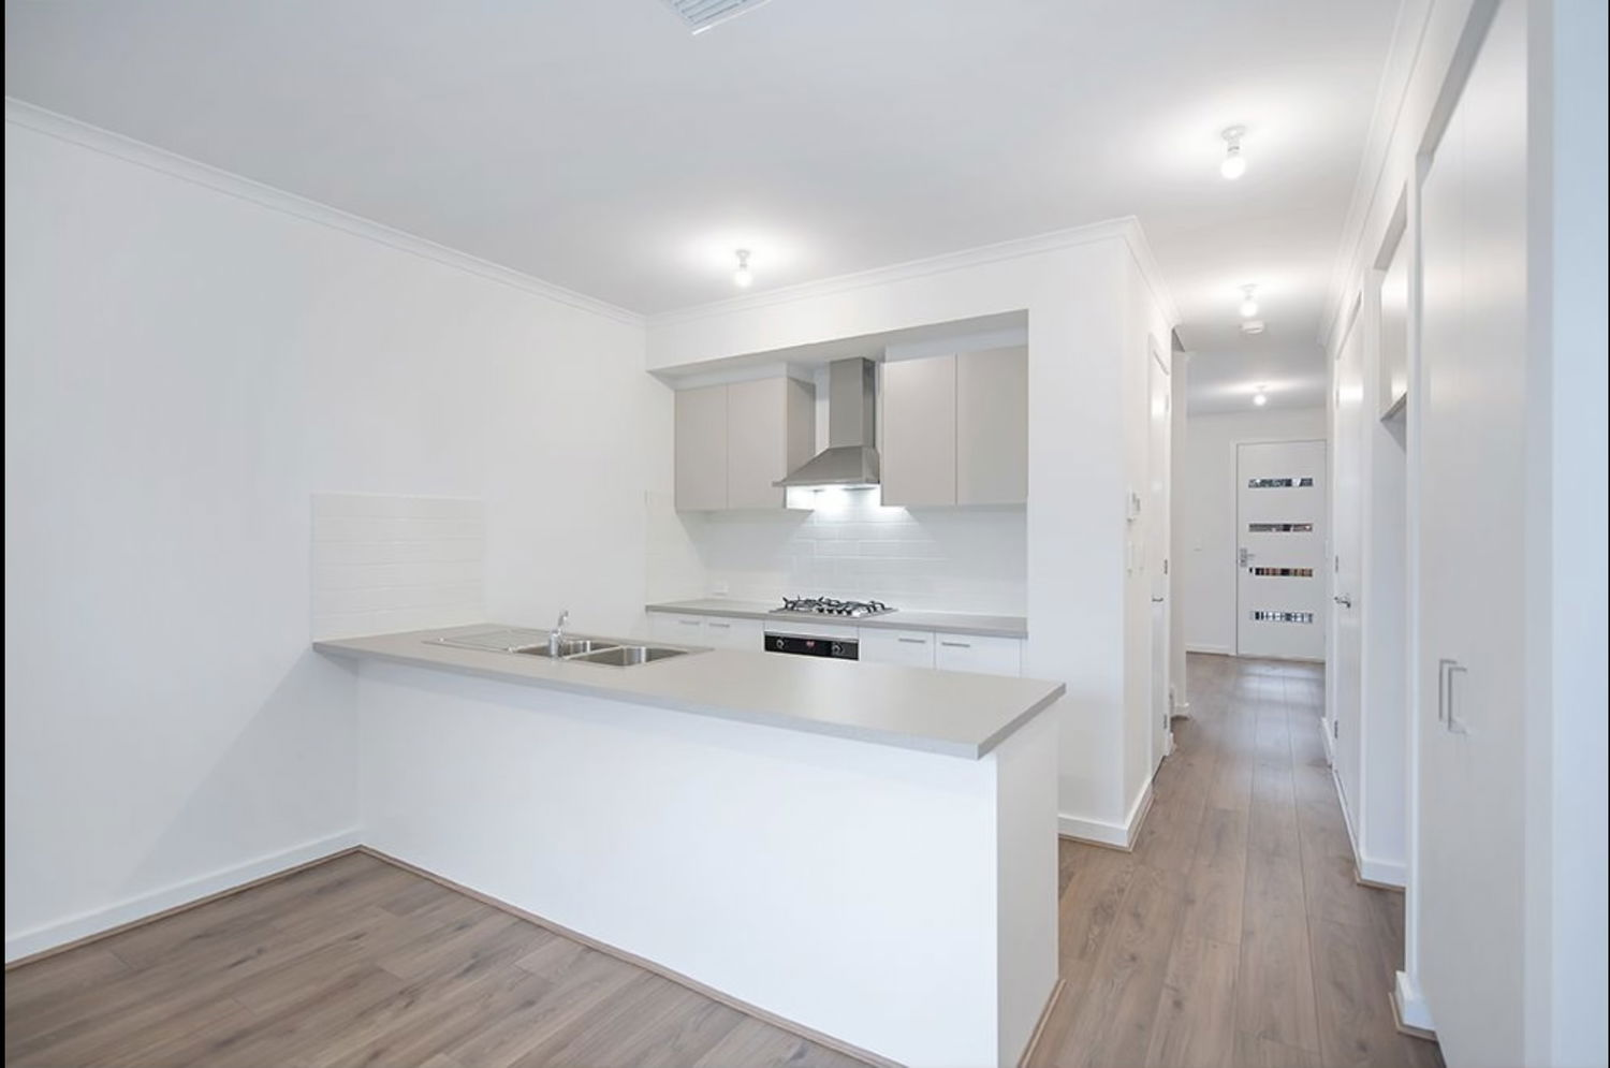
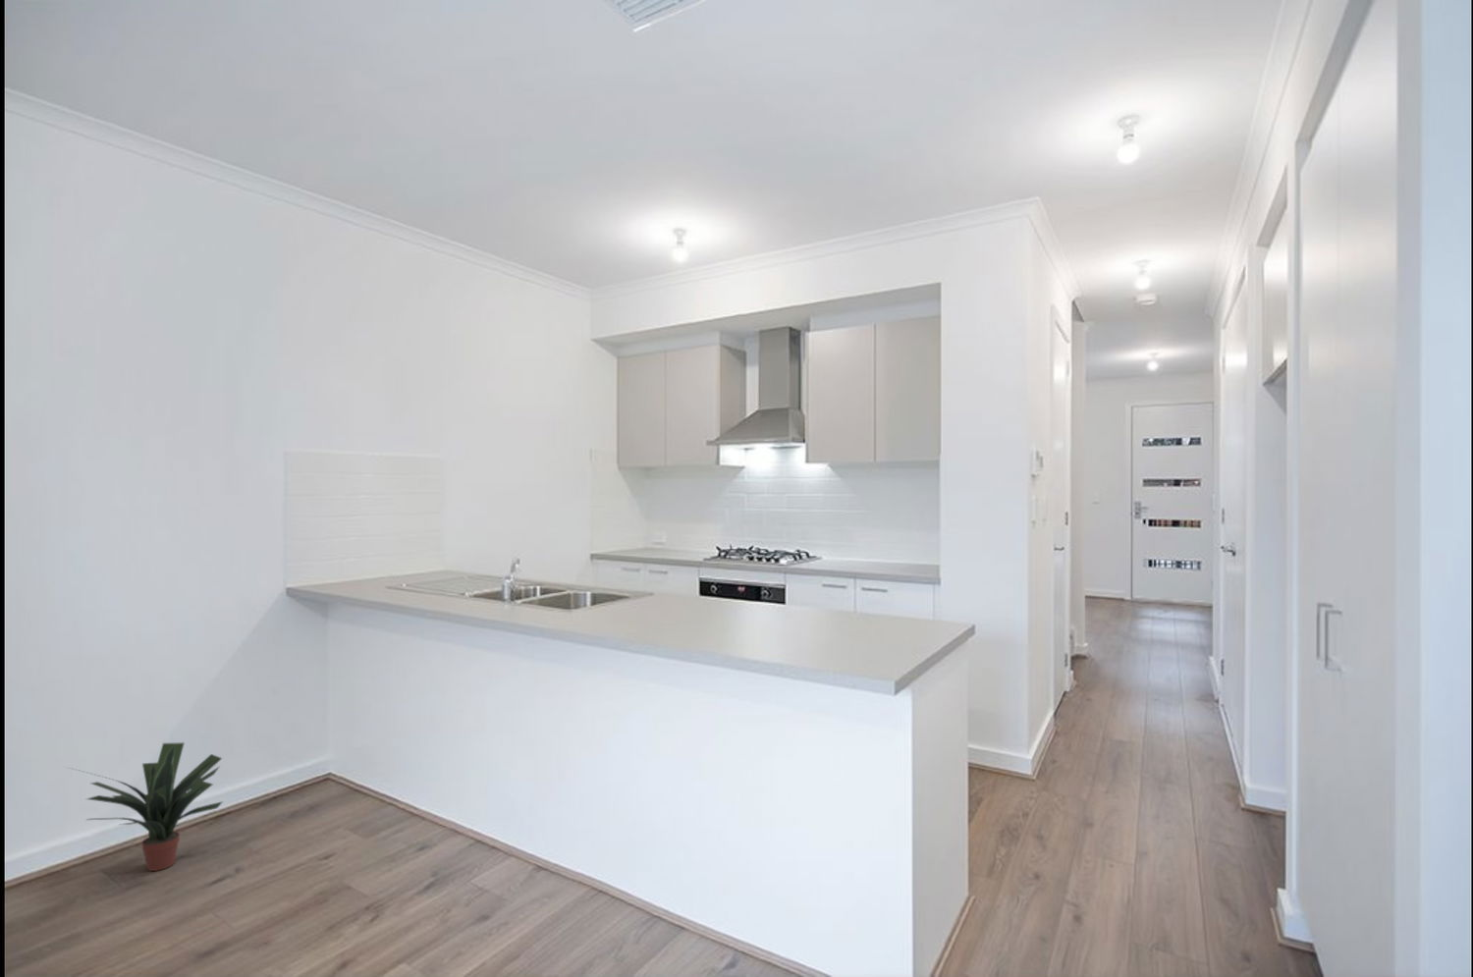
+ potted plant (149, 806)
